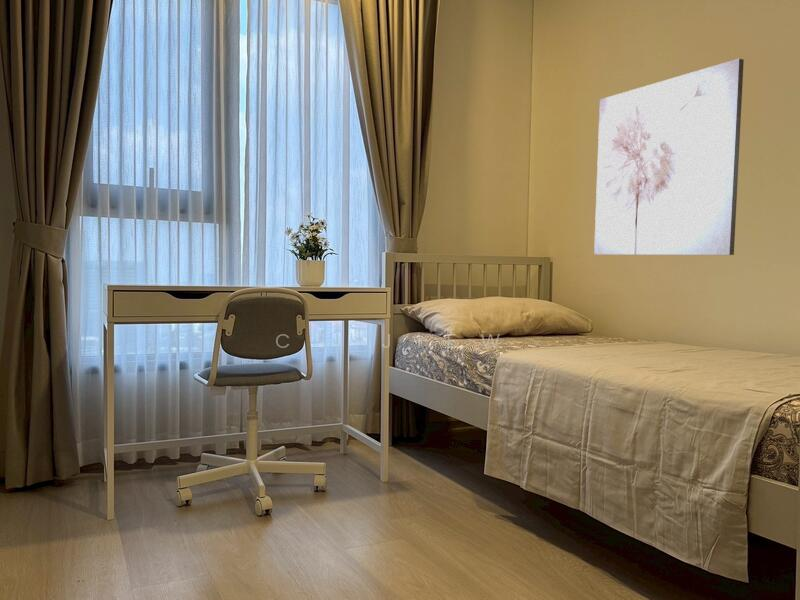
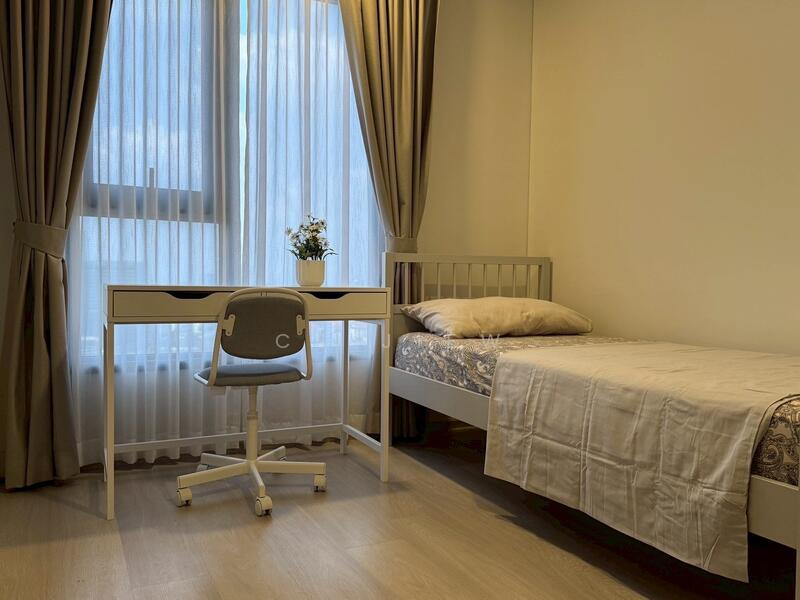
- wall art (659, 168)
